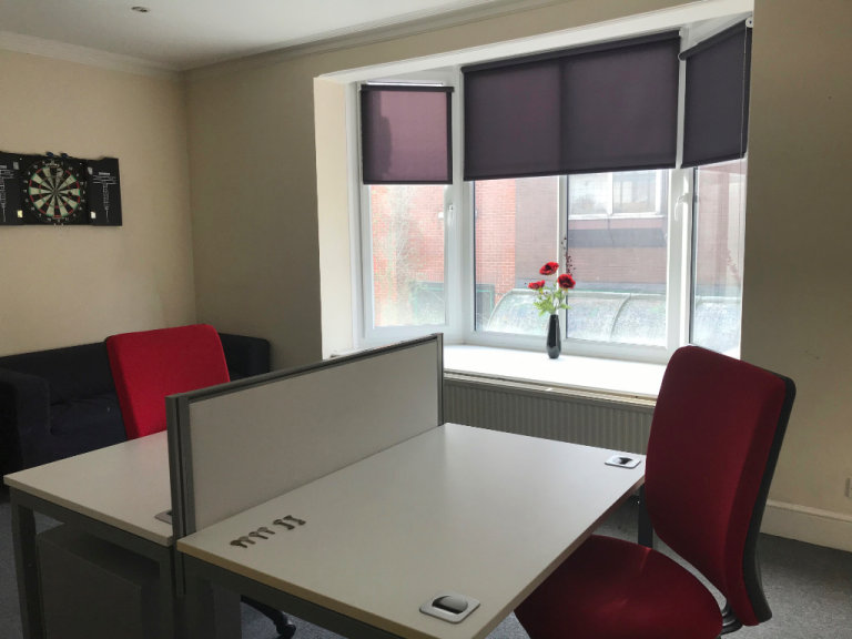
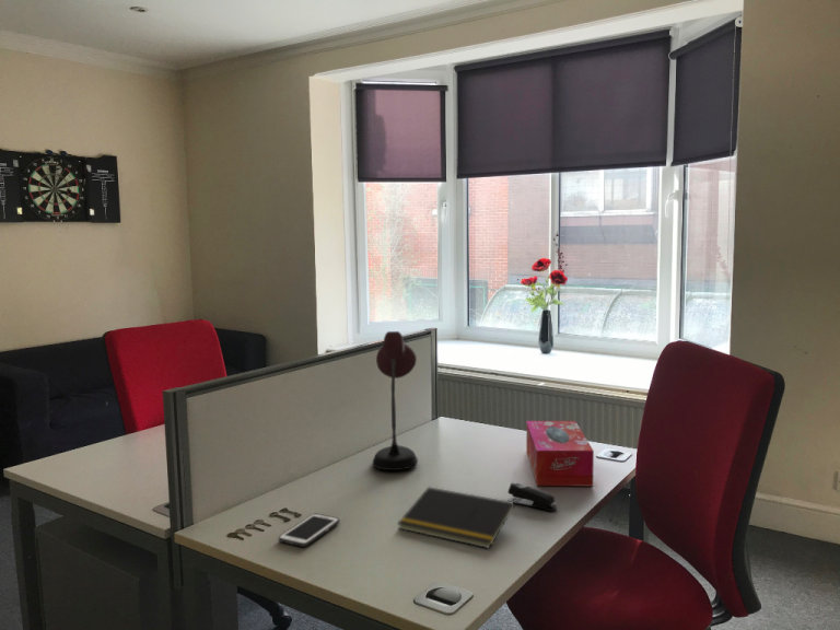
+ stapler (532, 495)
+ notepad (456, 515)
+ cell phone (310, 529)
+ tissue box (557, 451)
+ desk lamp (394, 396)
